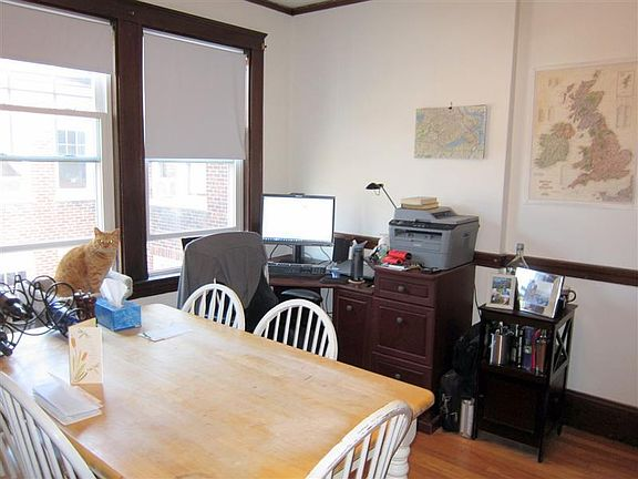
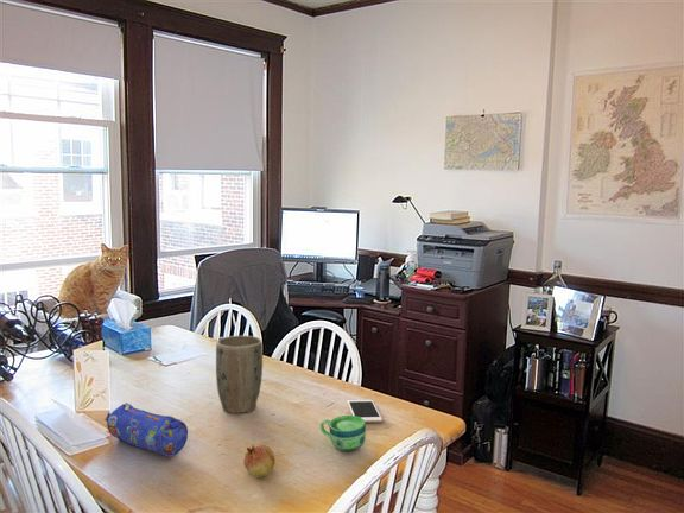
+ pencil case (146, 428)
+ fruit (259, 460)
+ cup (341, 433)
+ cell phone (363, 410)
+ plant pot (239, 374)
